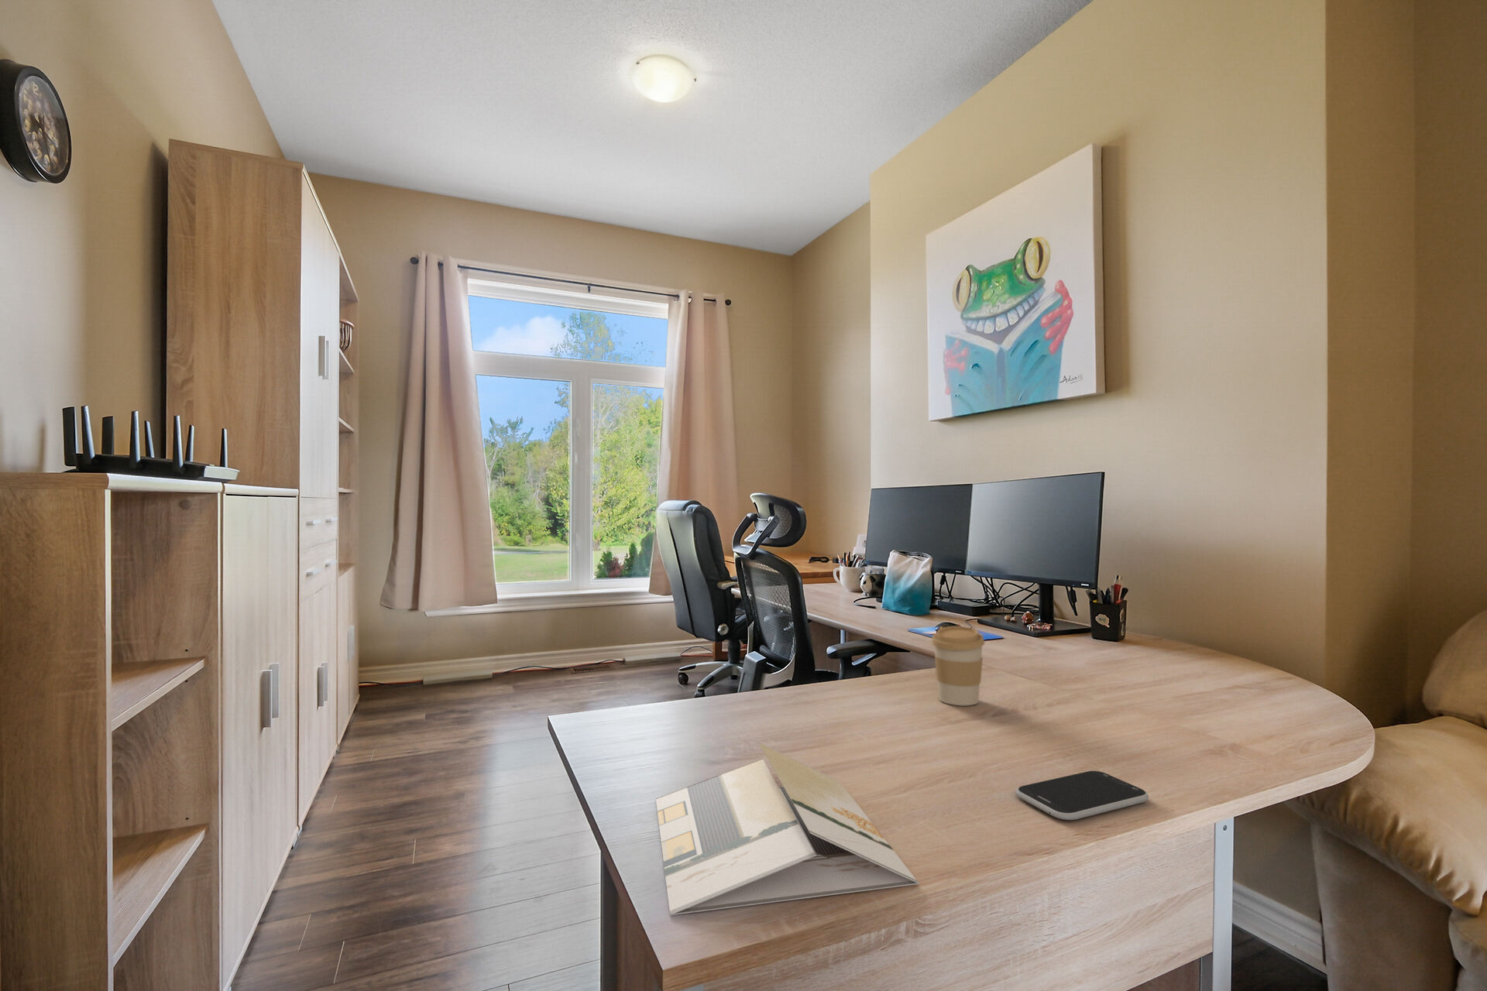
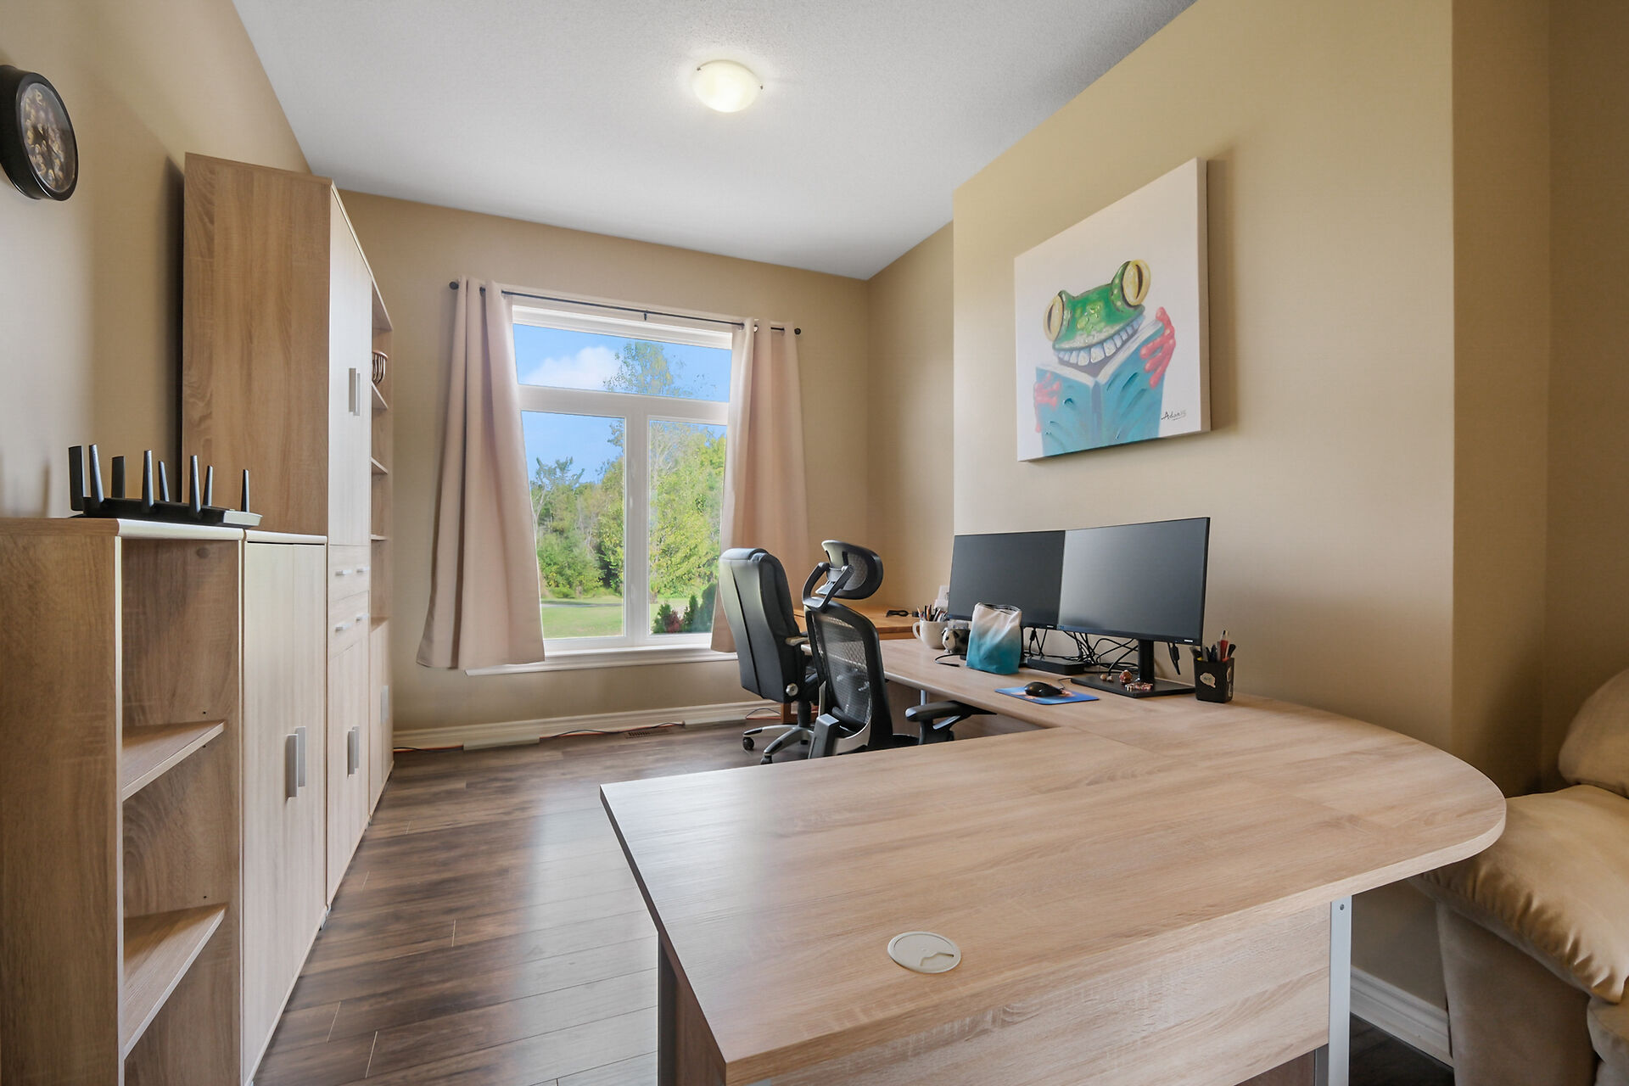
- brochure (770, 809)
- smartphone (1081, 794)
- coffee cup (958, 665)
